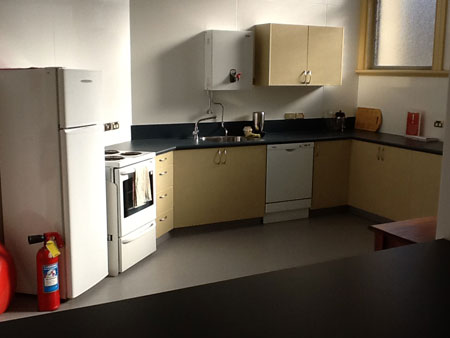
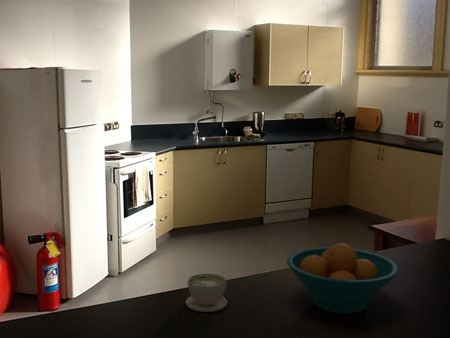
+ coffee cup (205, 291)
+ fruit bowl (340, 274)
